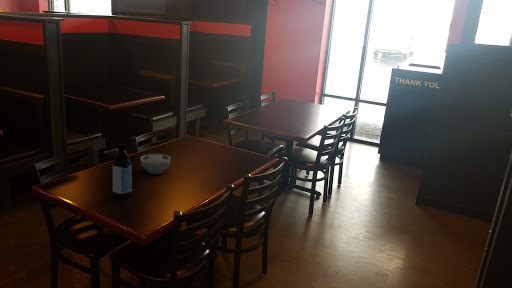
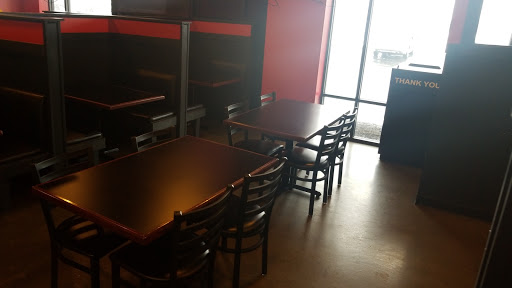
- water bottle (122, 169)
- bowl (155, 163)
